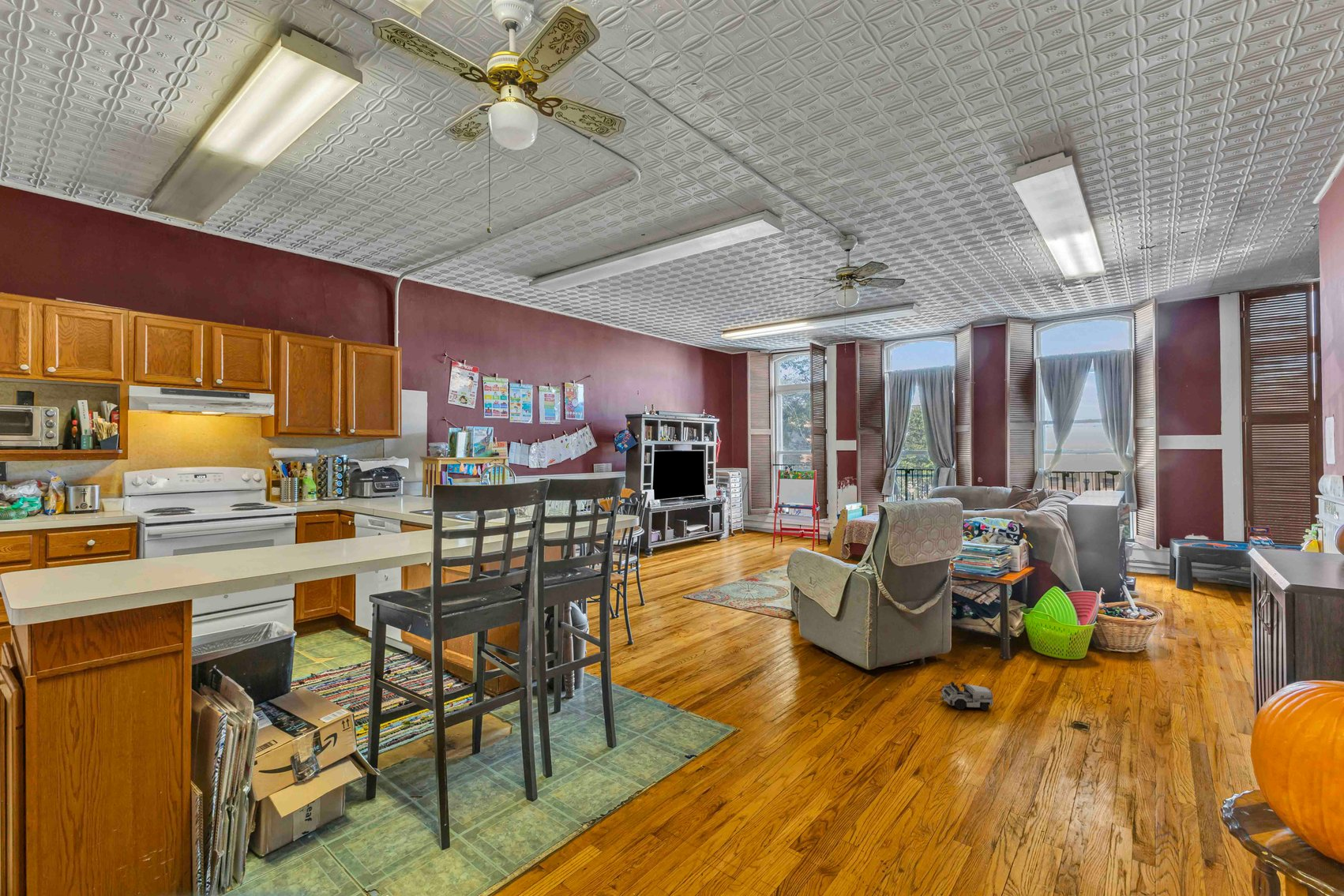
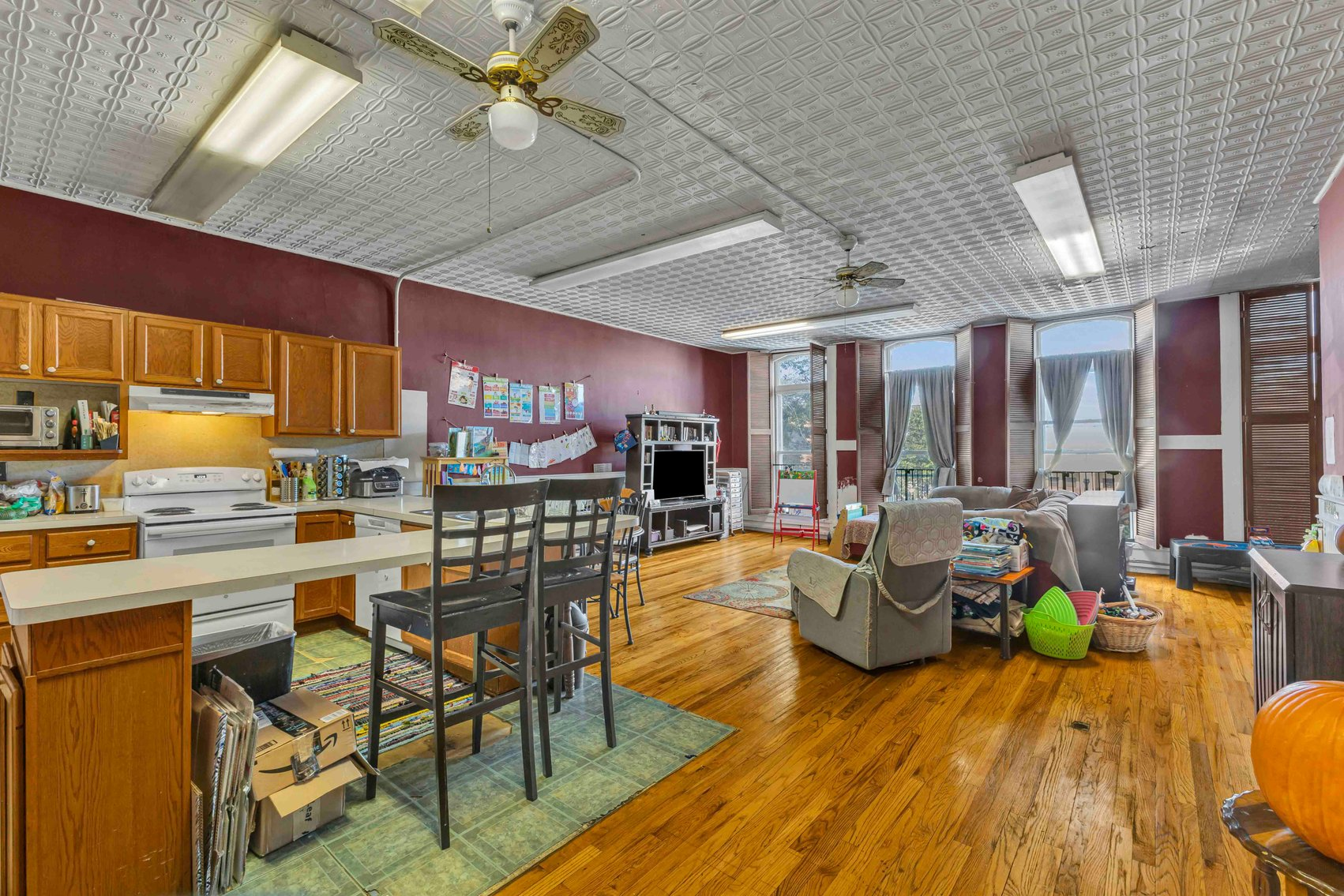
- toy truck (964, 694)
